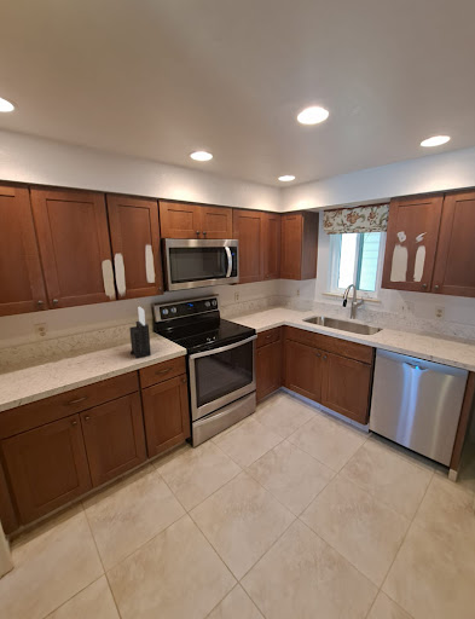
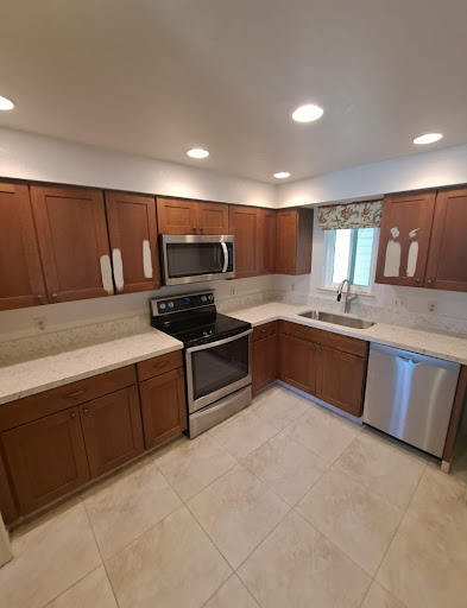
- knife block (137, 331)
